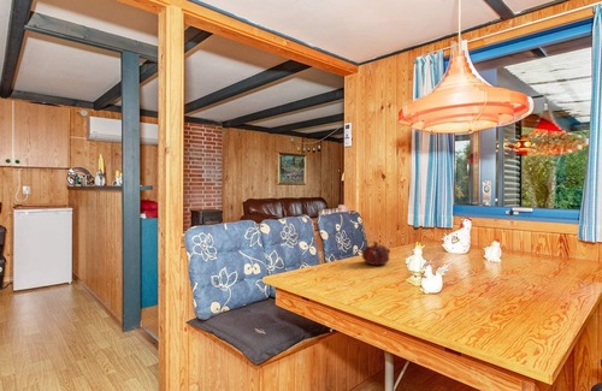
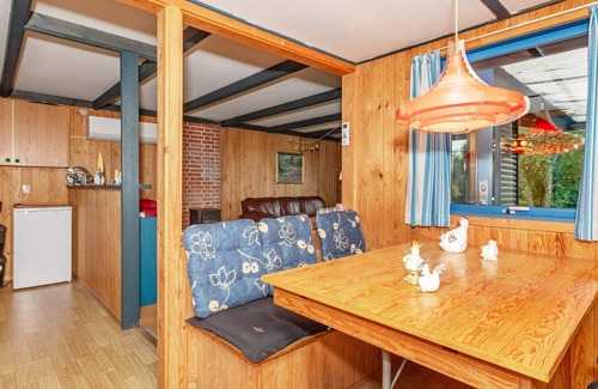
- teapot (374, 251)
